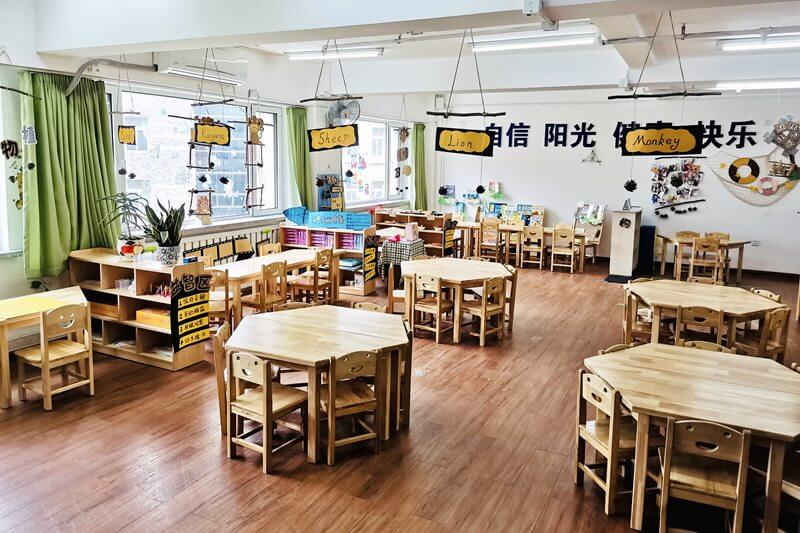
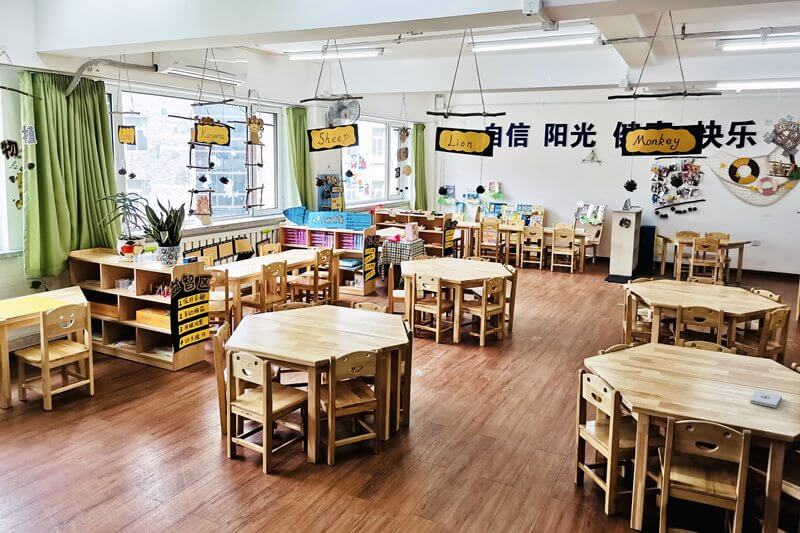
+ notepad (765, 398)
